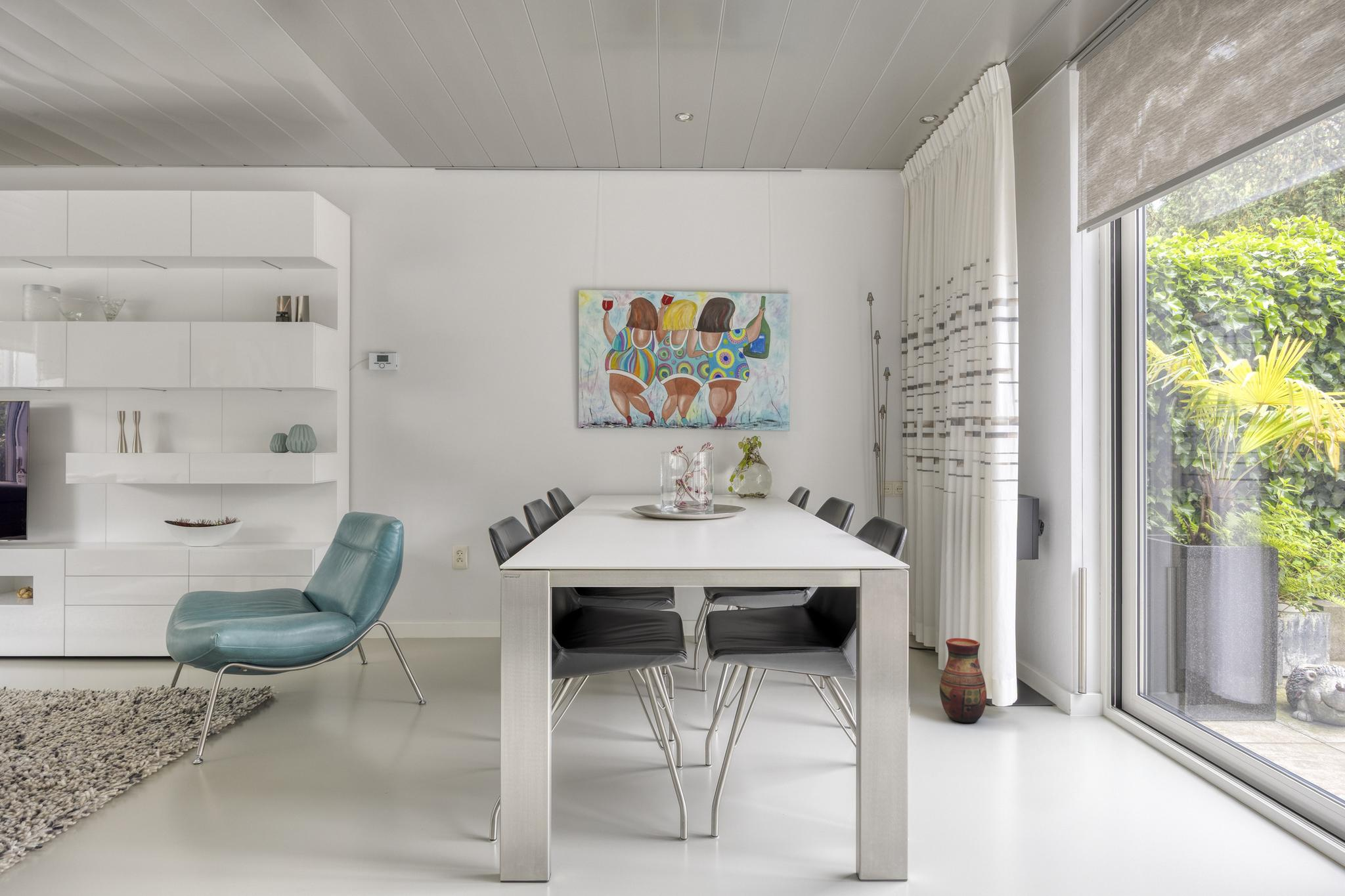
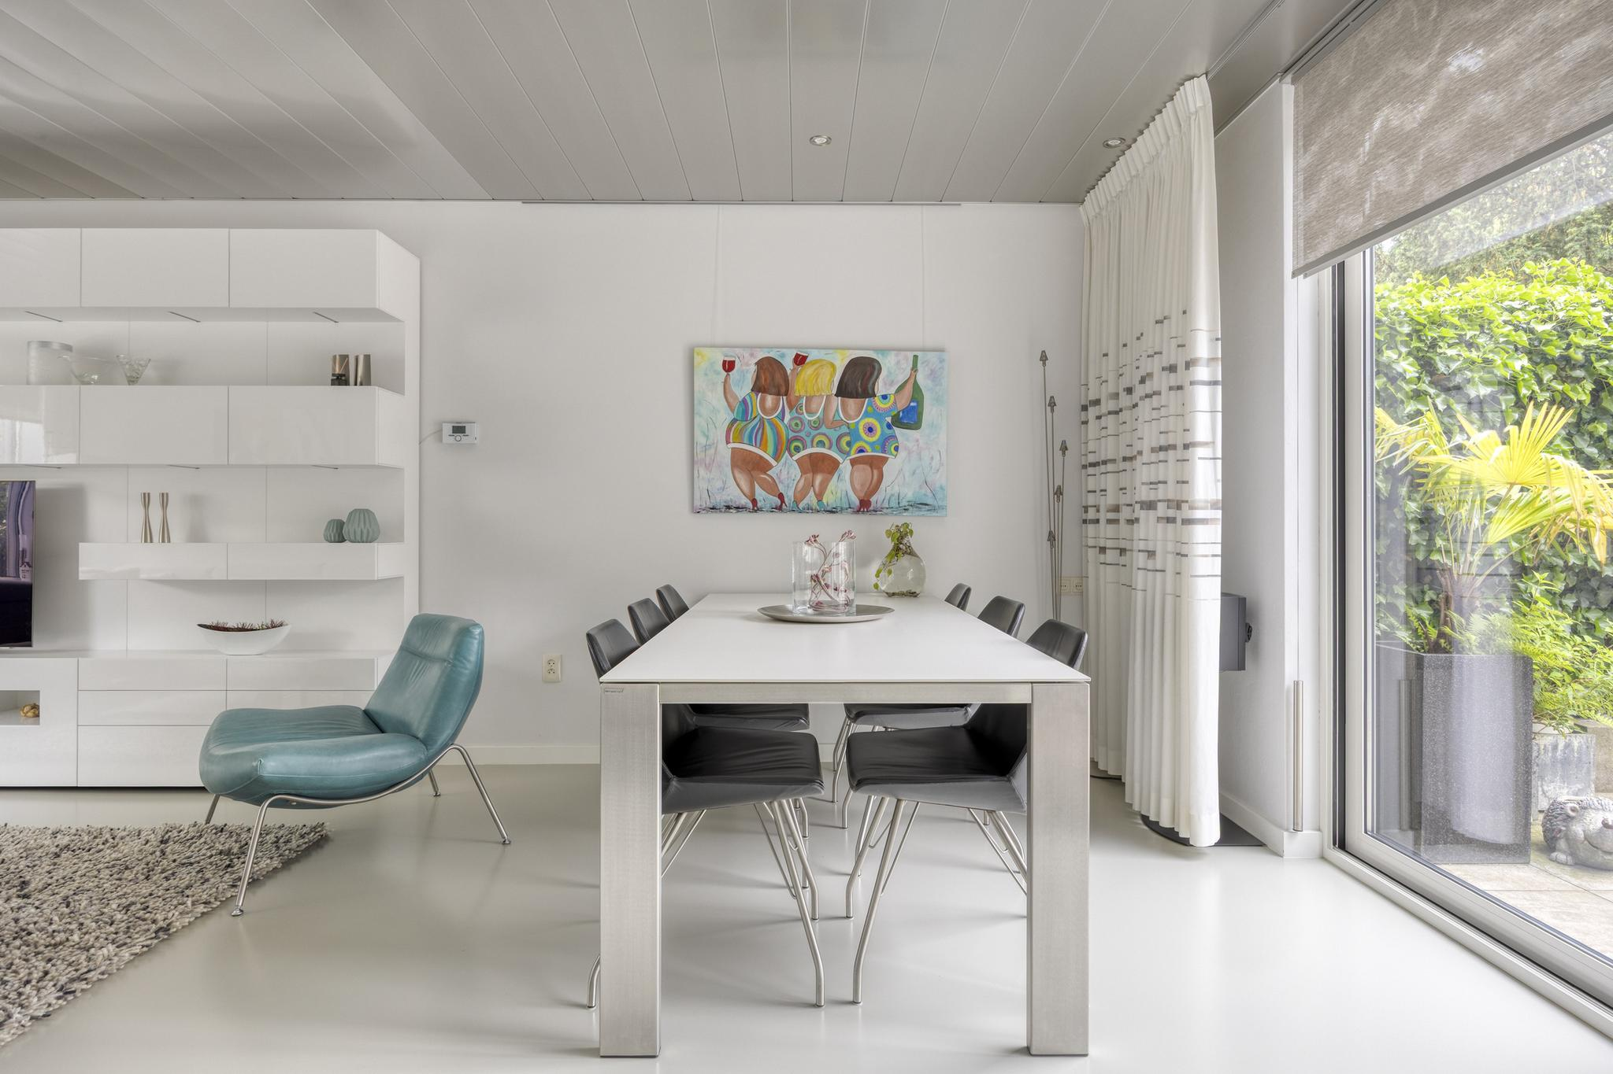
- vase (962, 680)
